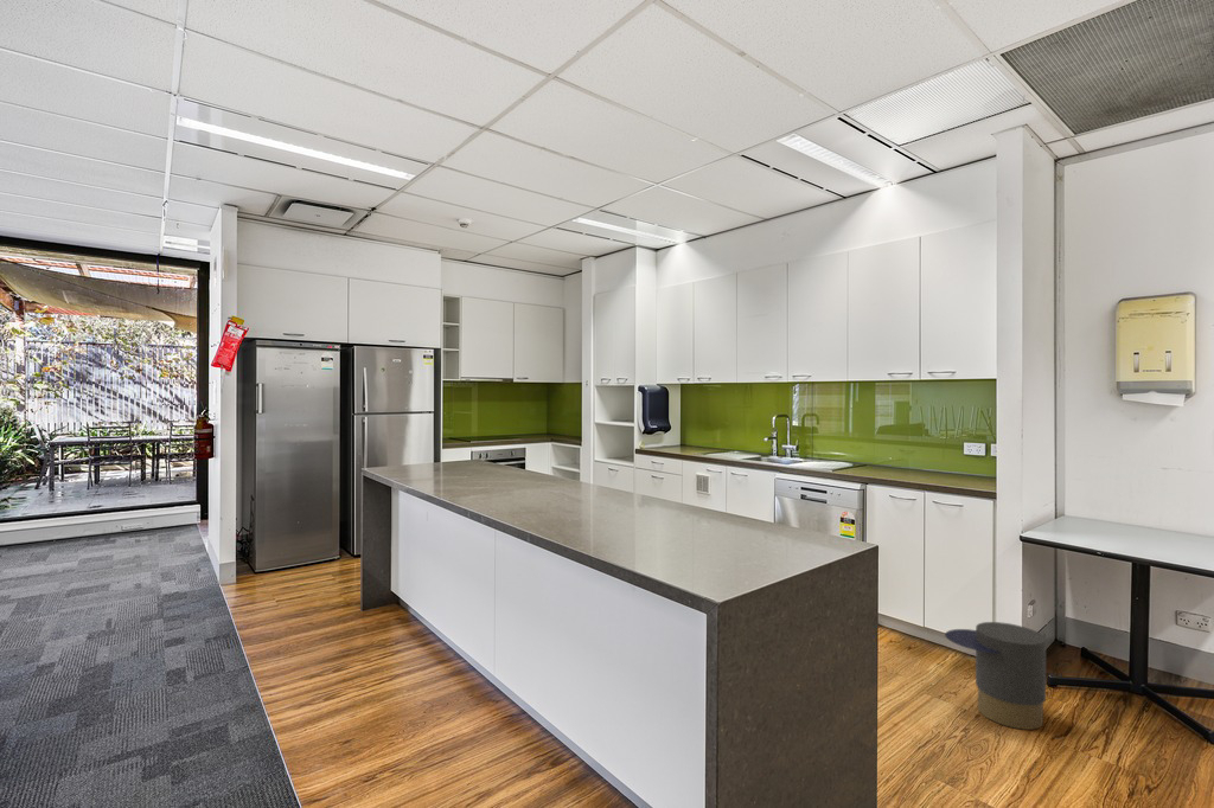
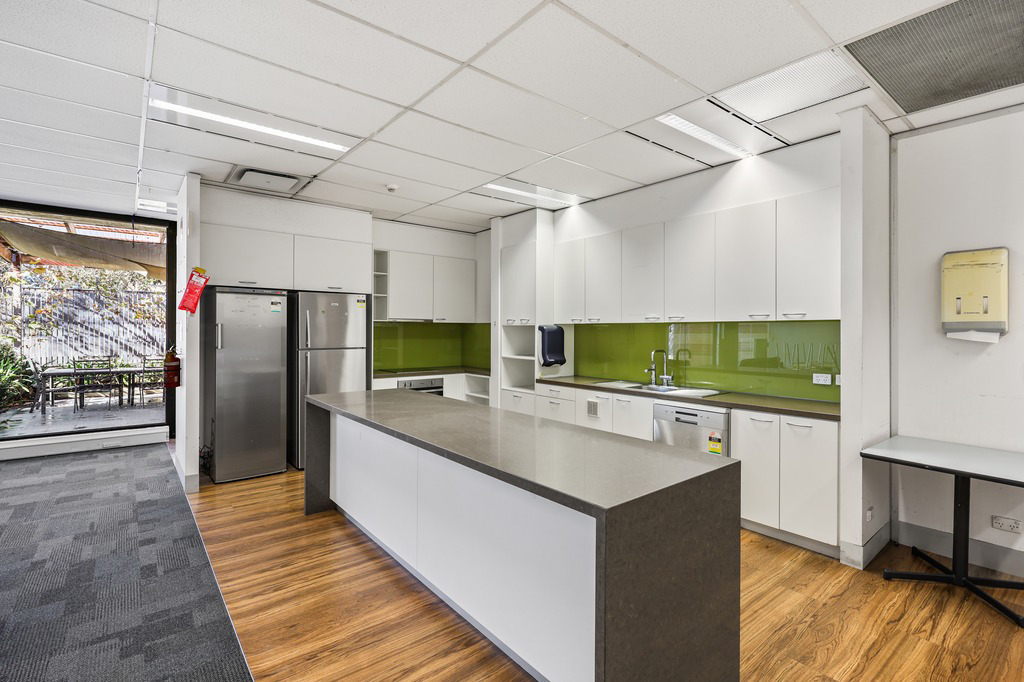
- trash can (992, 671)
